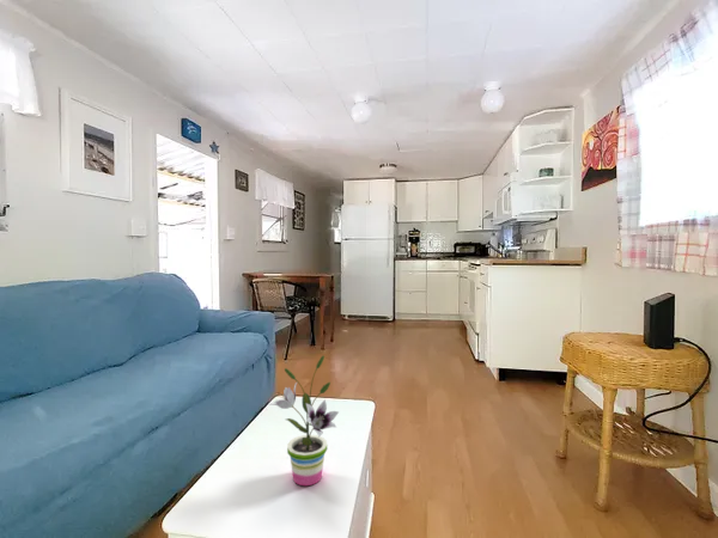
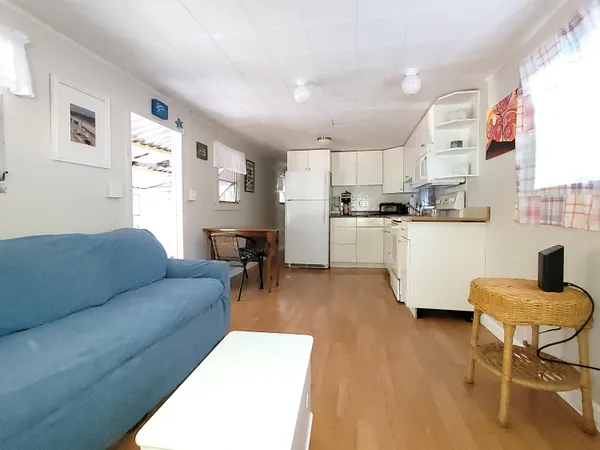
- potted plant (304, 421)
